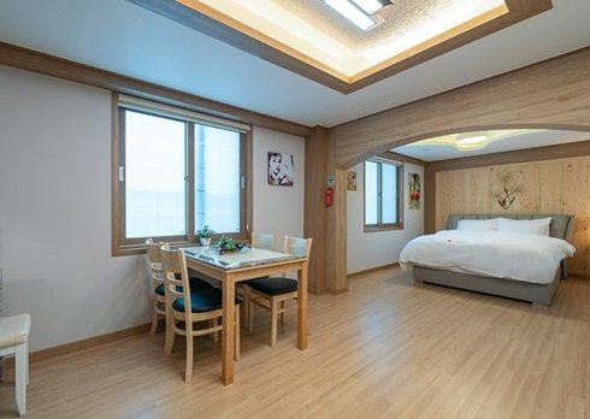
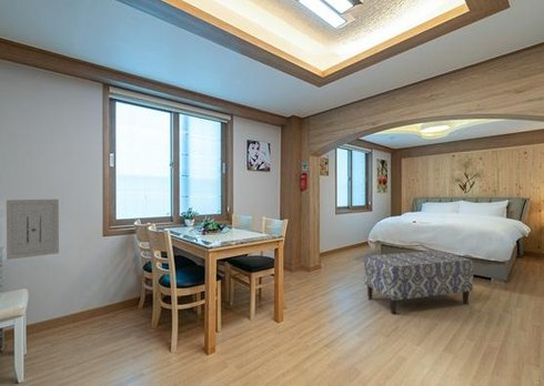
+ wall art (33, 227)
+ bench (416, 278)
